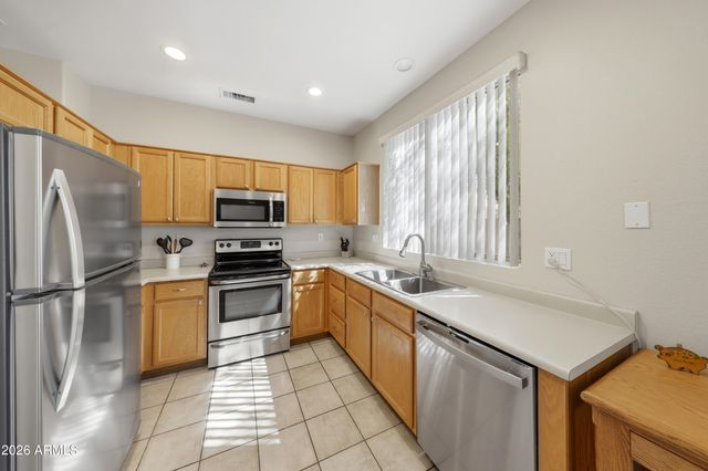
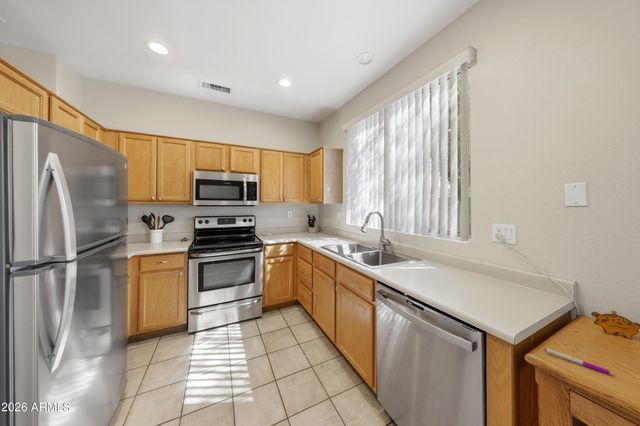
+ pen (574, 359)
